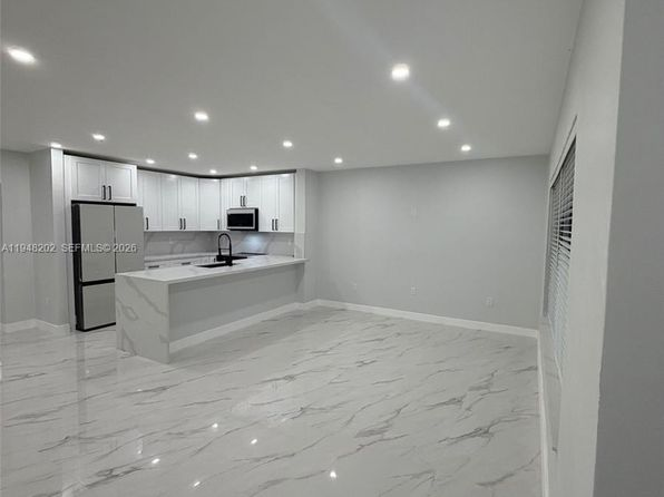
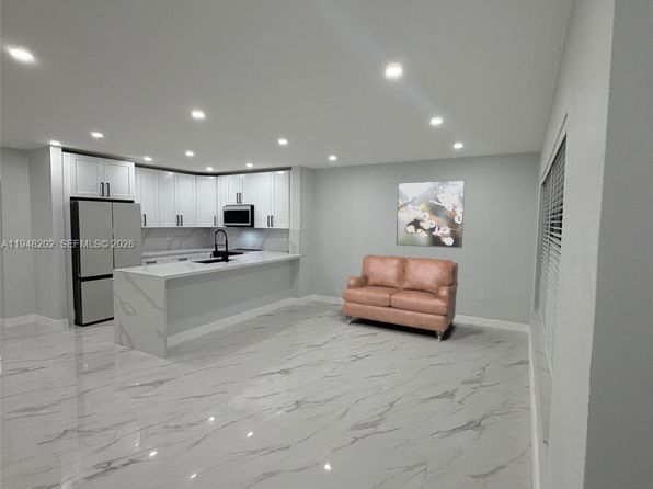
+ sofa (401, 291)
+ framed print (428, 214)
